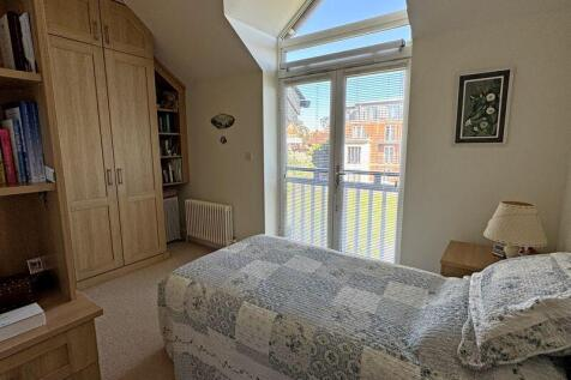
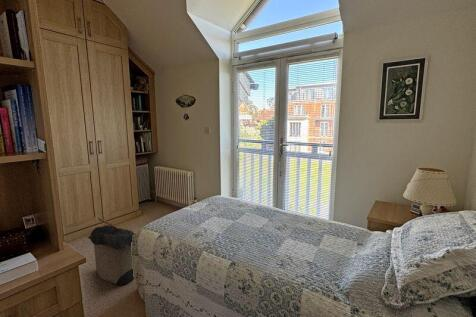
+ laundry hamper (115, 246)
